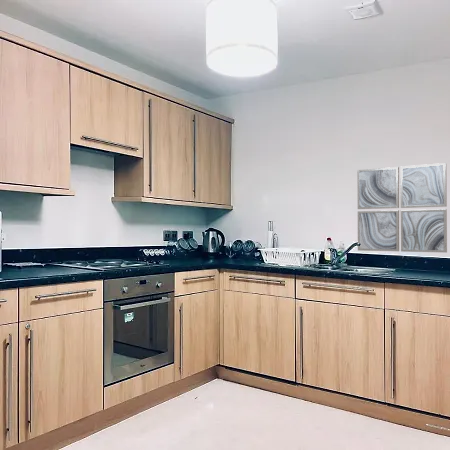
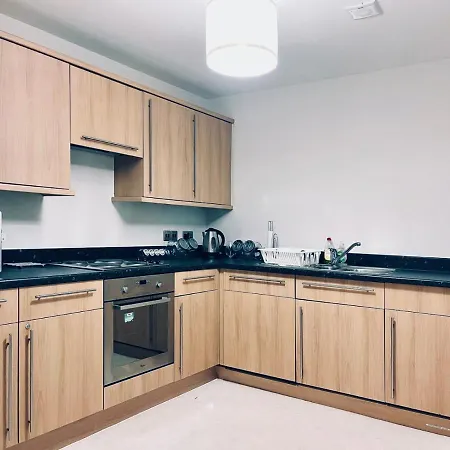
- wall art (398, 210)
